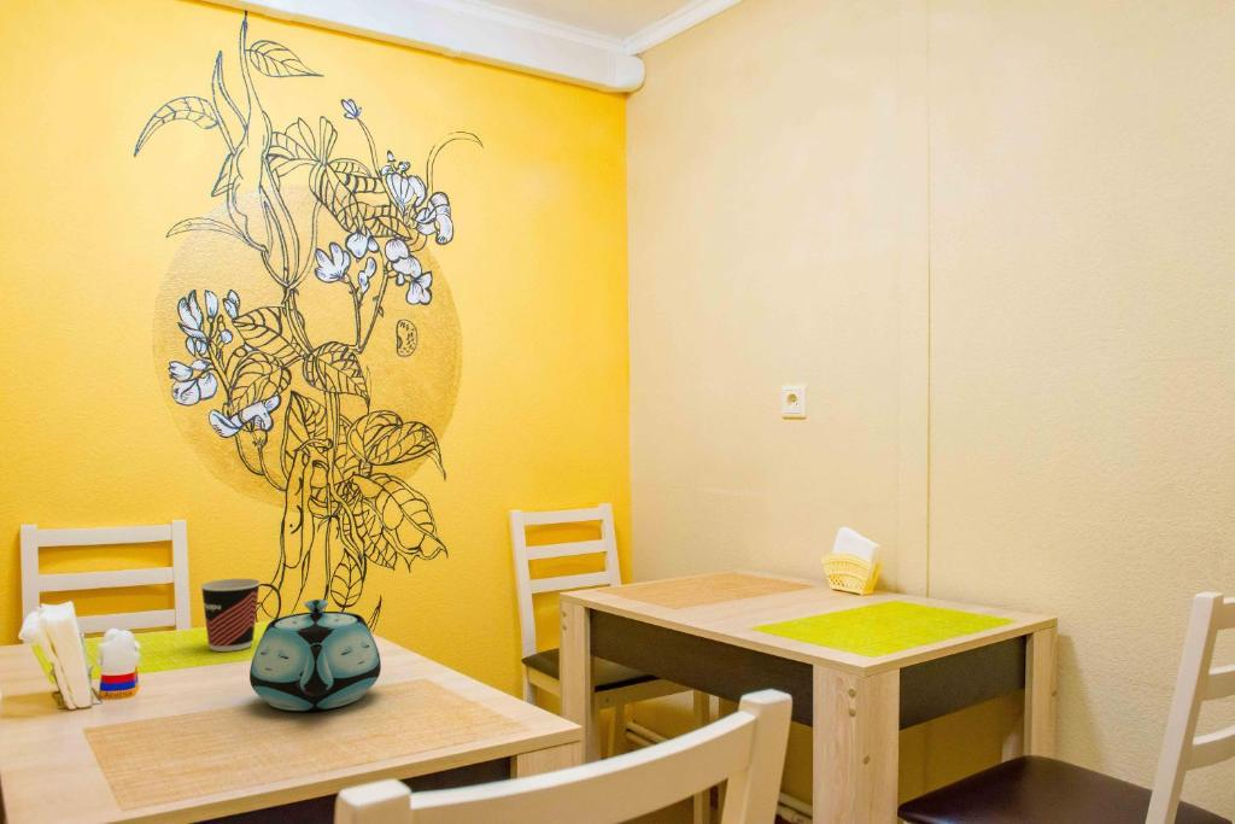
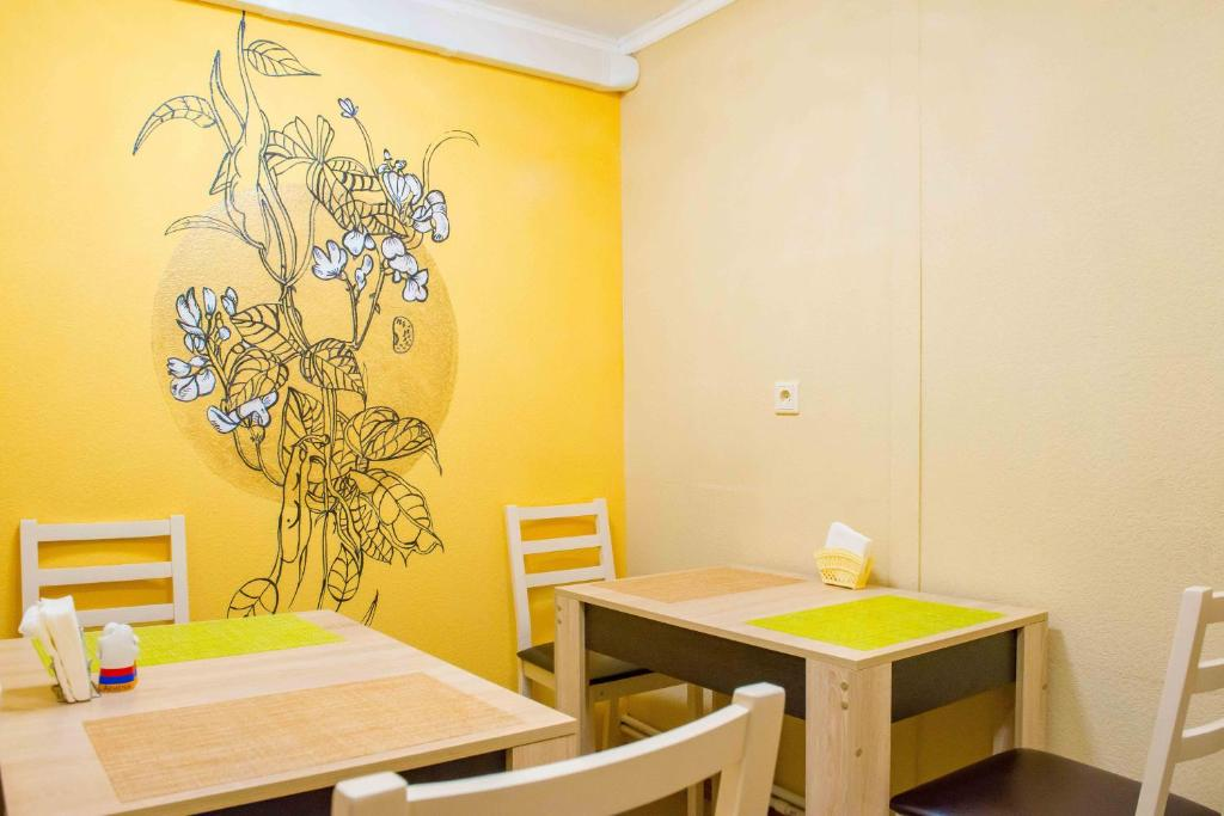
- cup (230, 614)
- teapot (316, 650)
